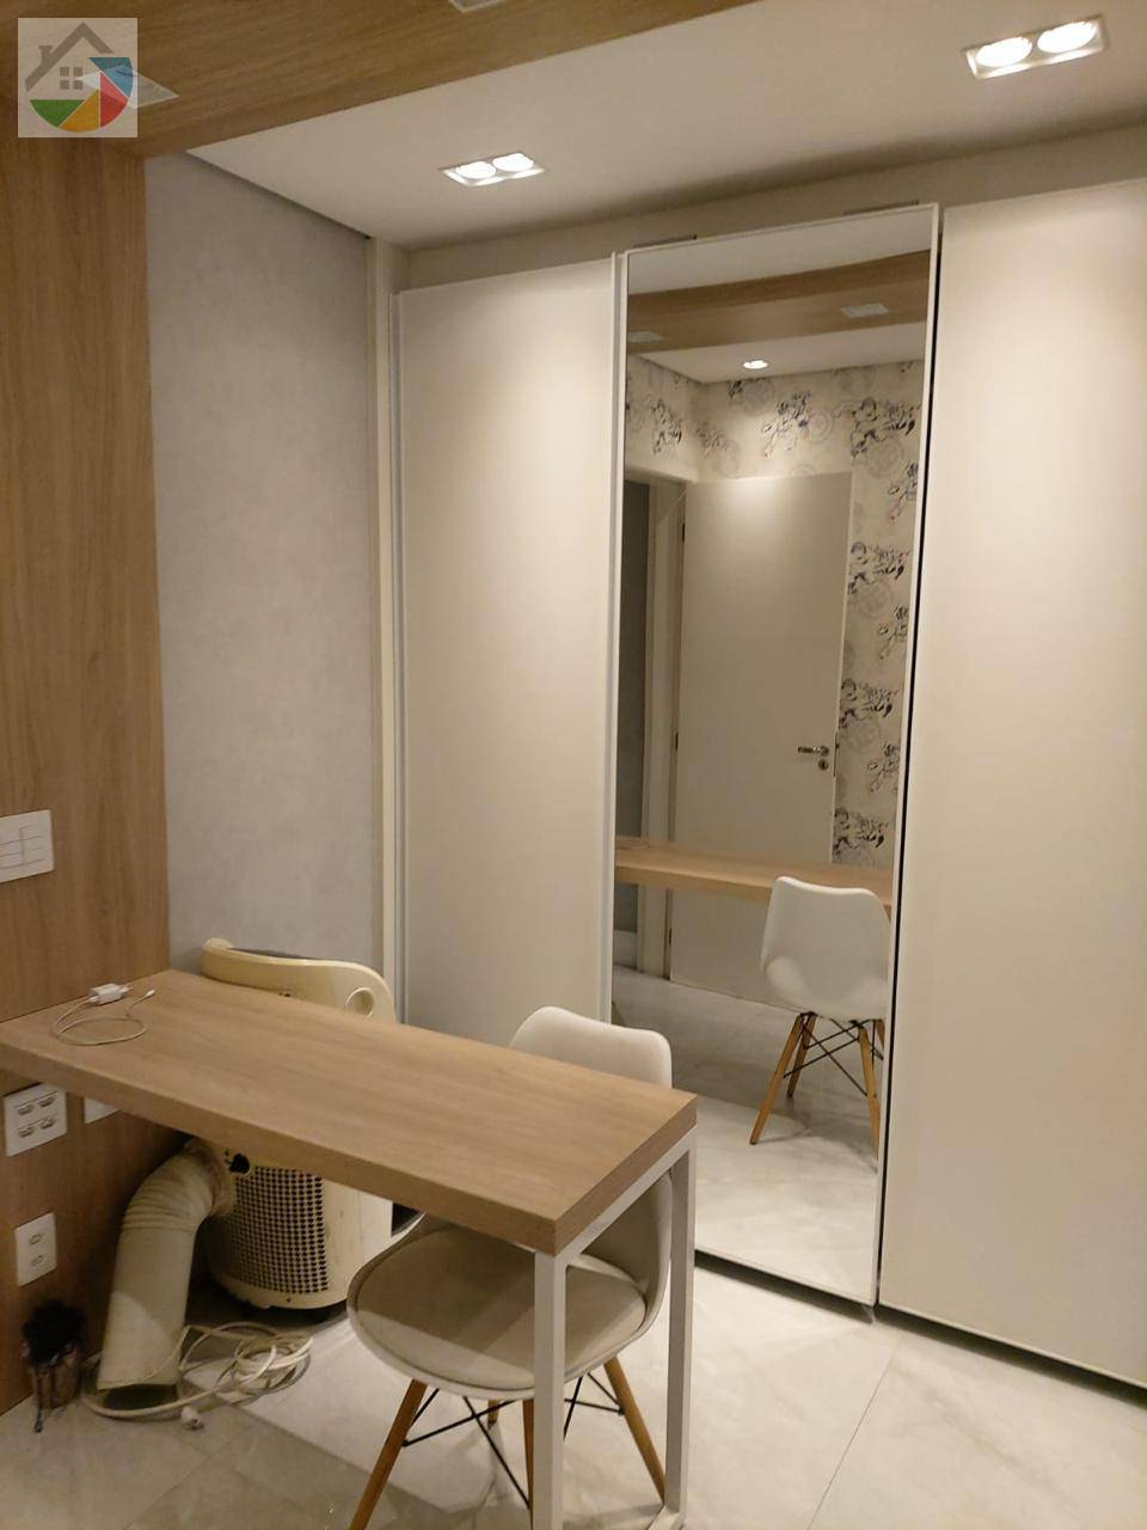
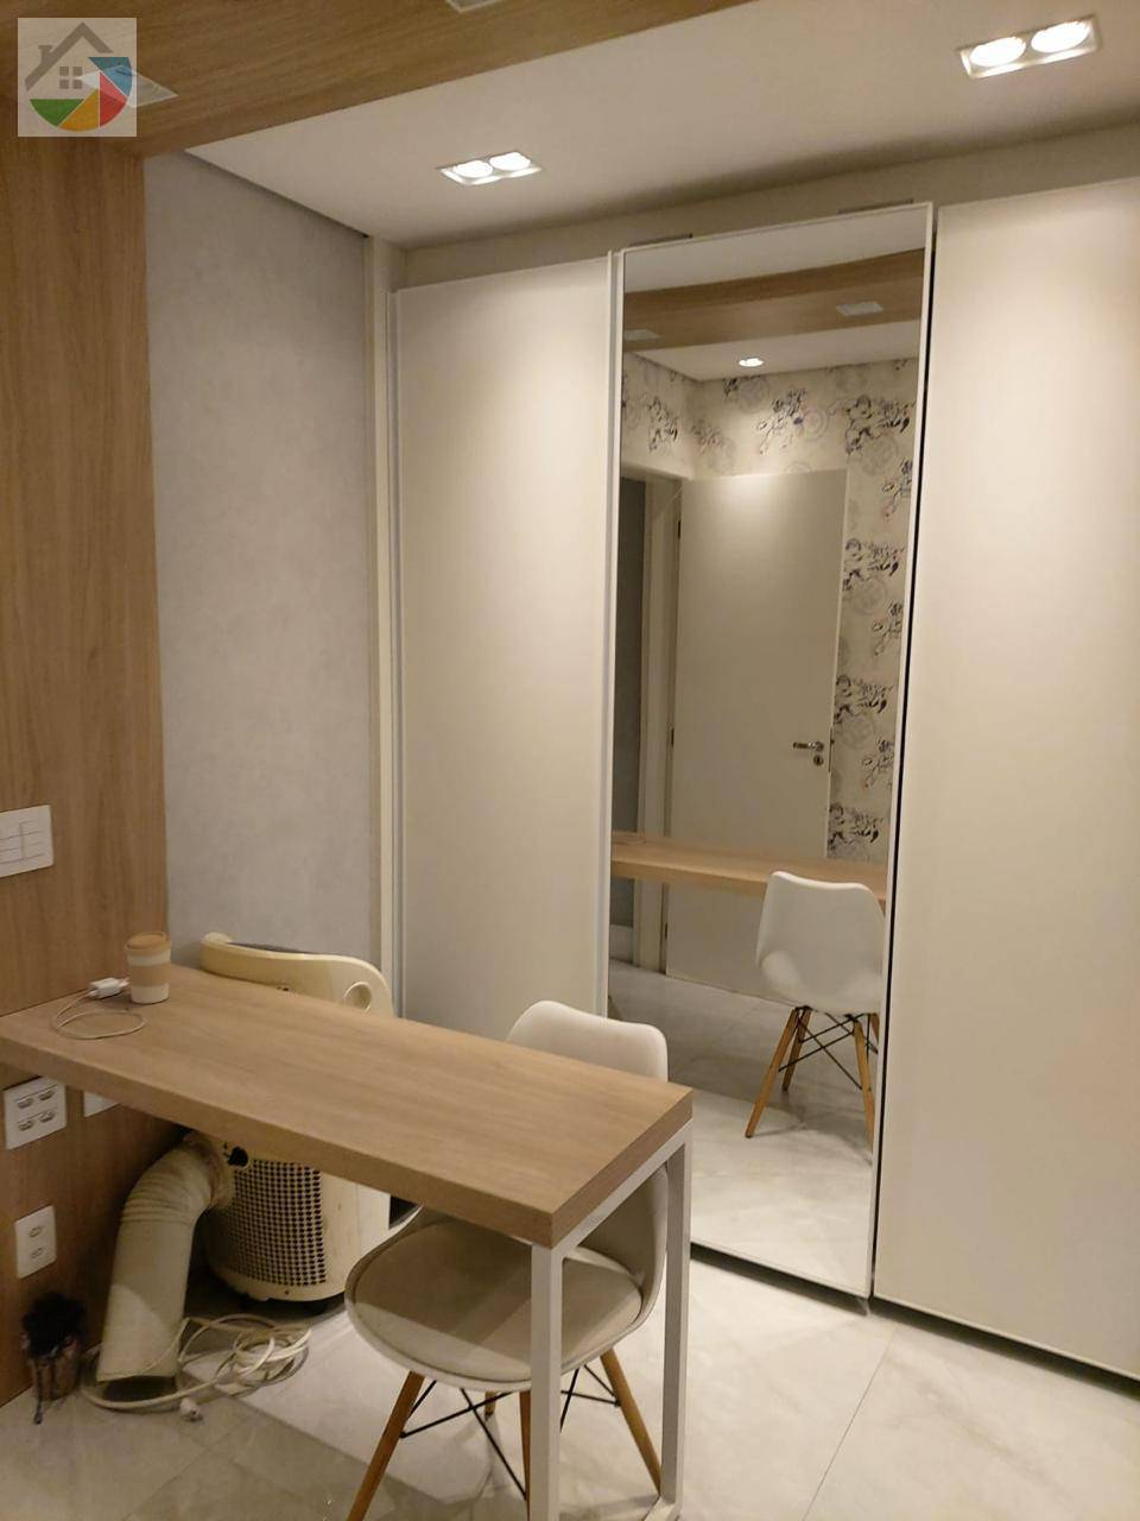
+ coffee cup (148, 966)
